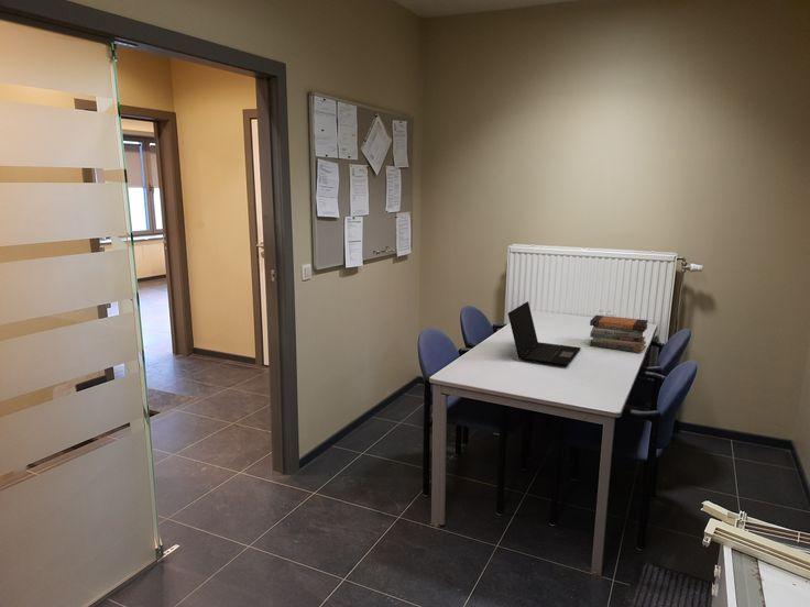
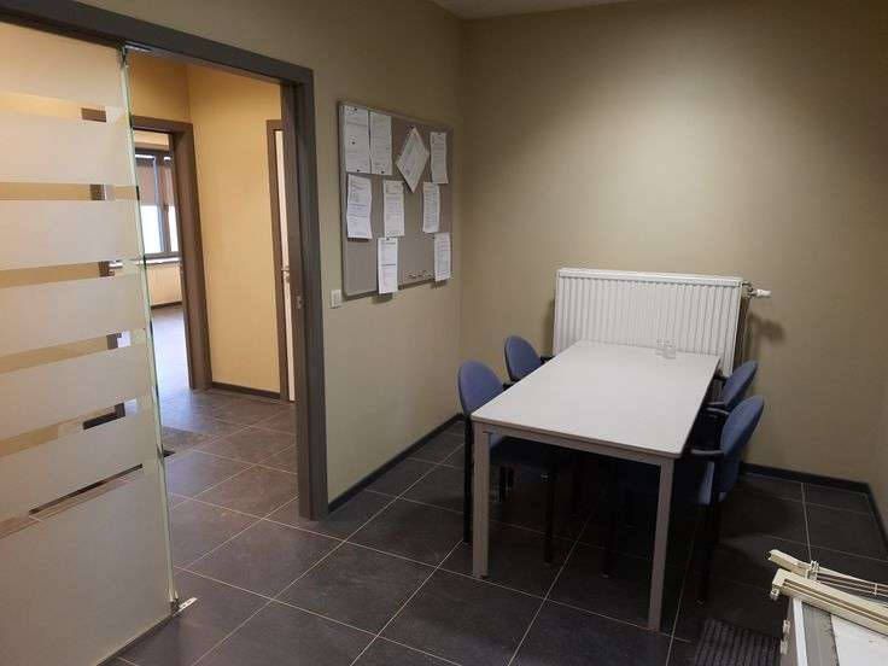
- book stack (617, 332)
- laptop (536, 335)
